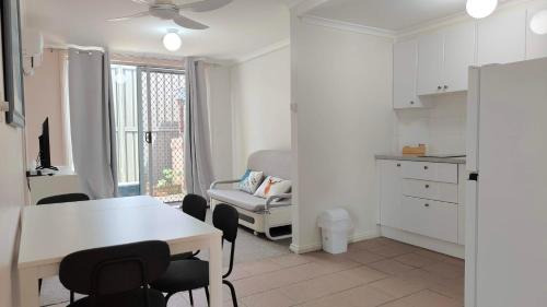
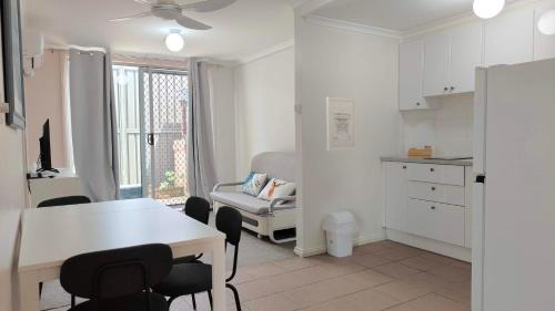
+ wall art (342, 124)
